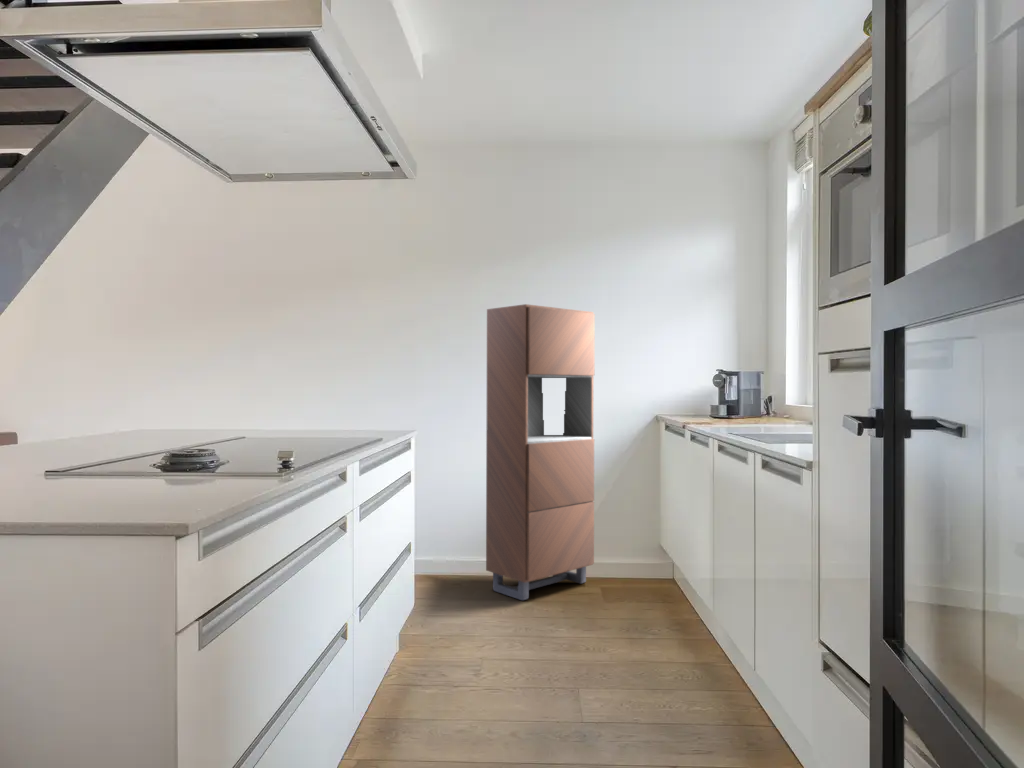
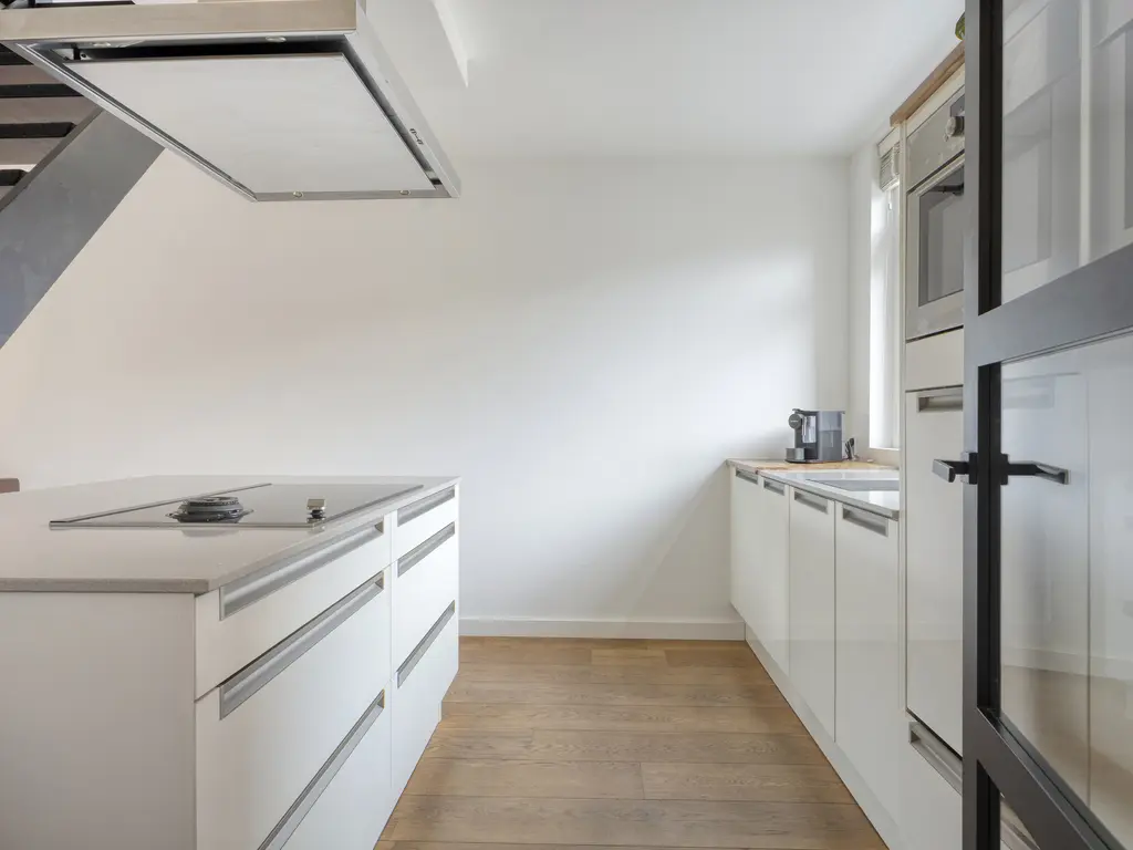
- storage cabinet (541, 448)
